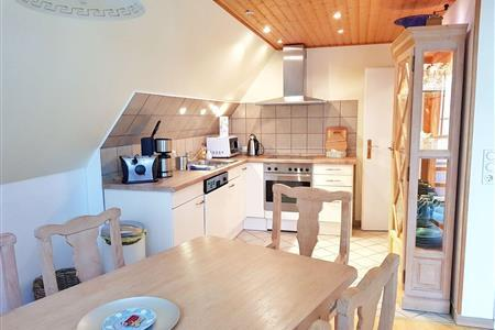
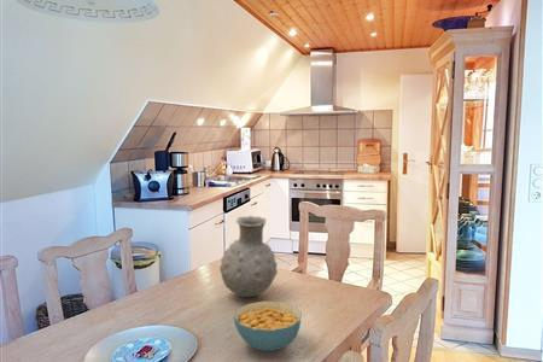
+ vase (249, 256)
+ cereal bowl (268, 329)
